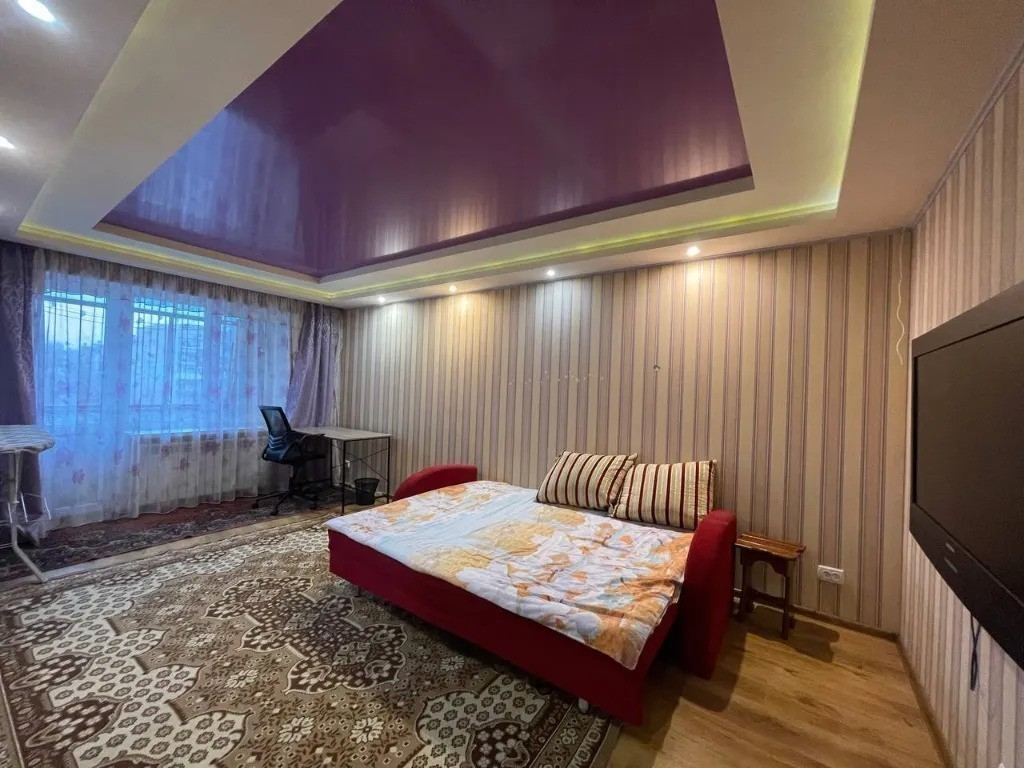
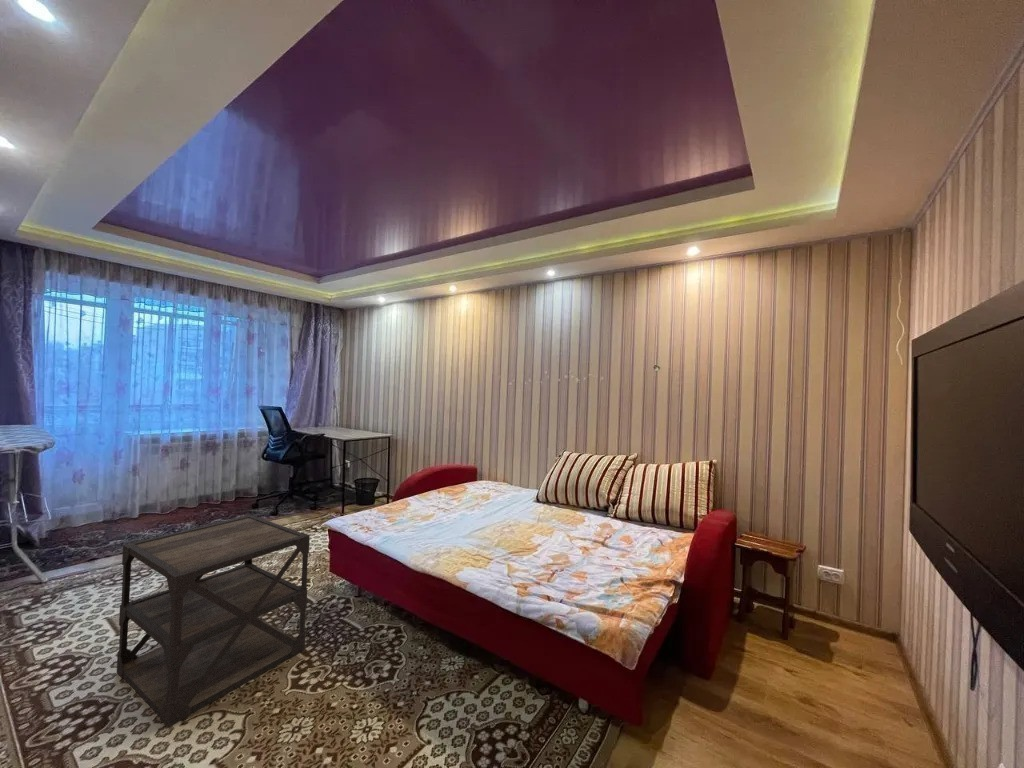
+ side table (218, 599)
